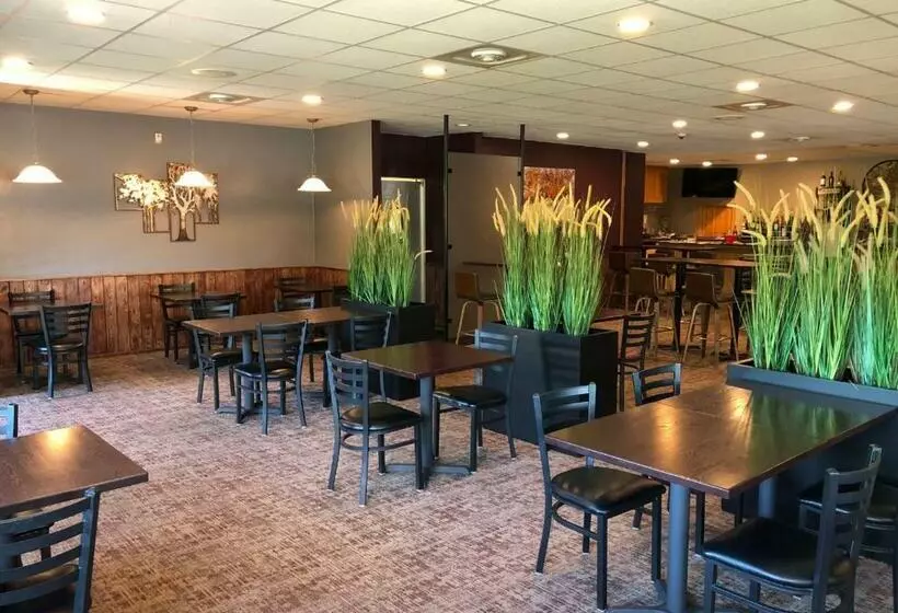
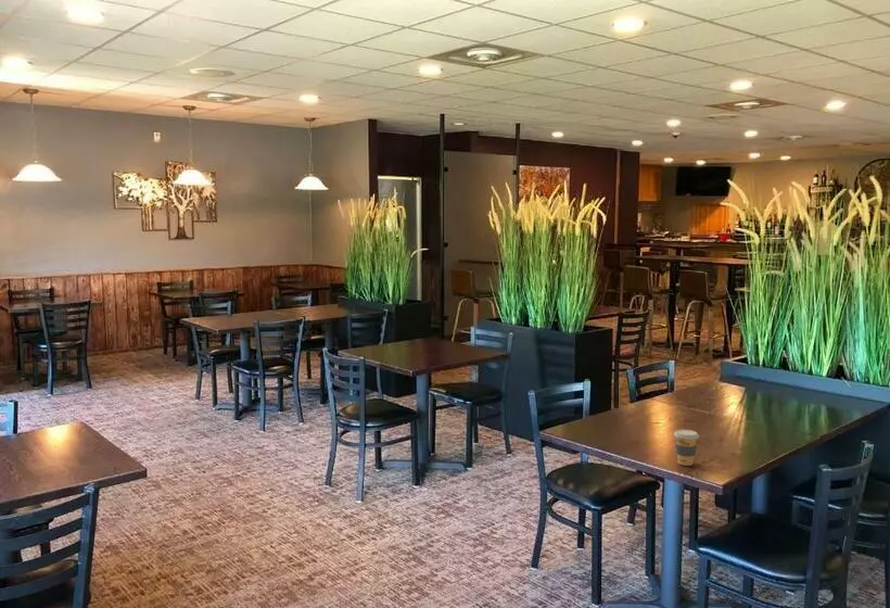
+ coffee cup (686, 447)
